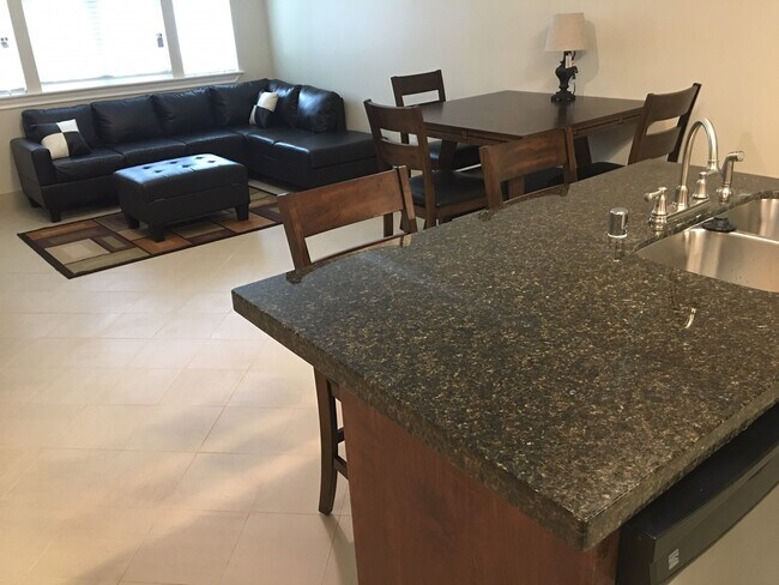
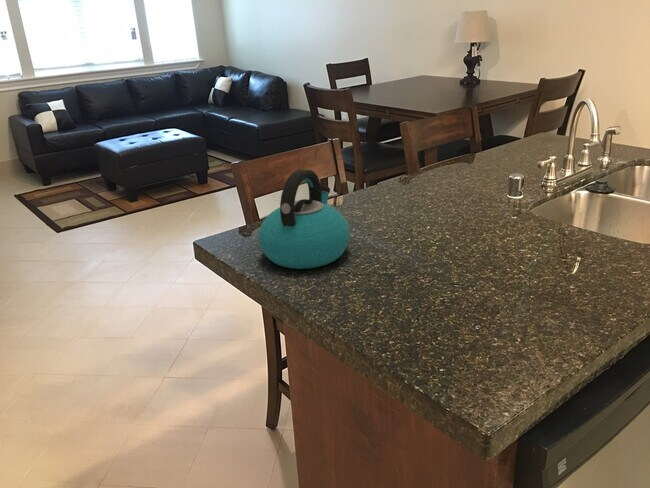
+ kettle (305, 211)
